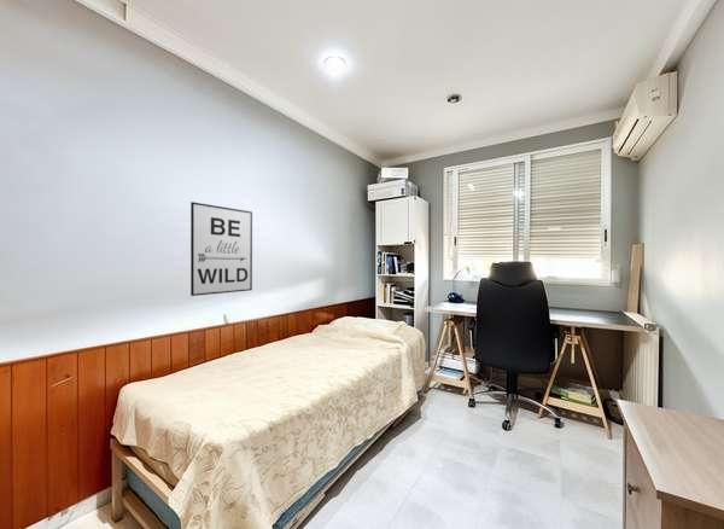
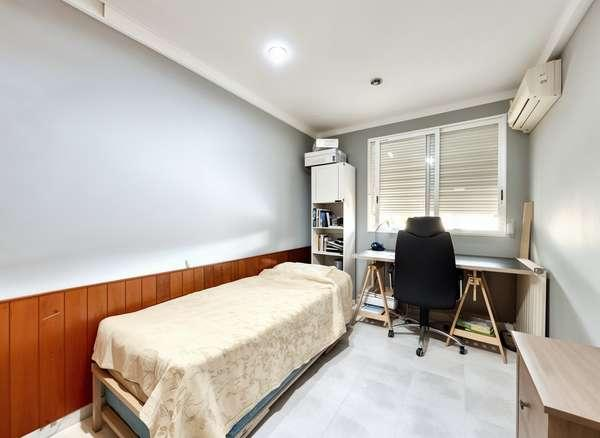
- wall art (223, 250)
